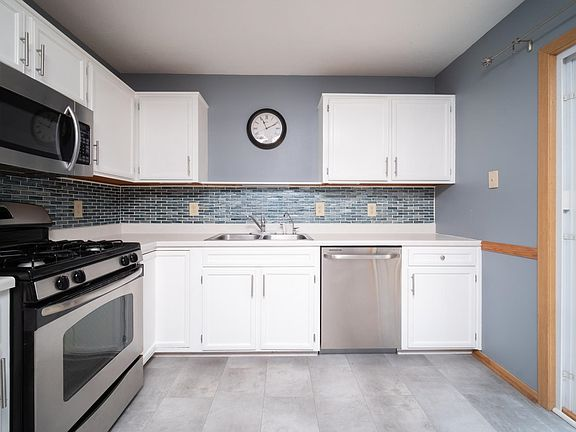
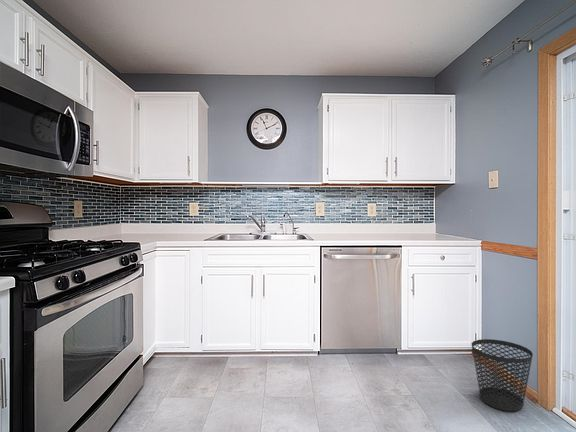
+ wastebasket (500, 375)
